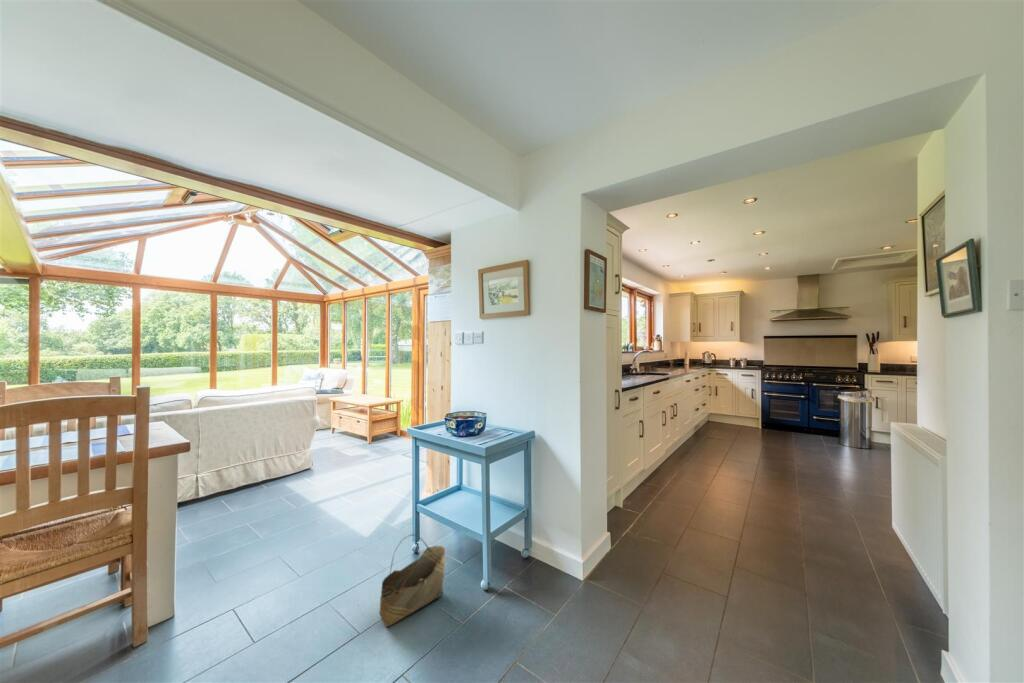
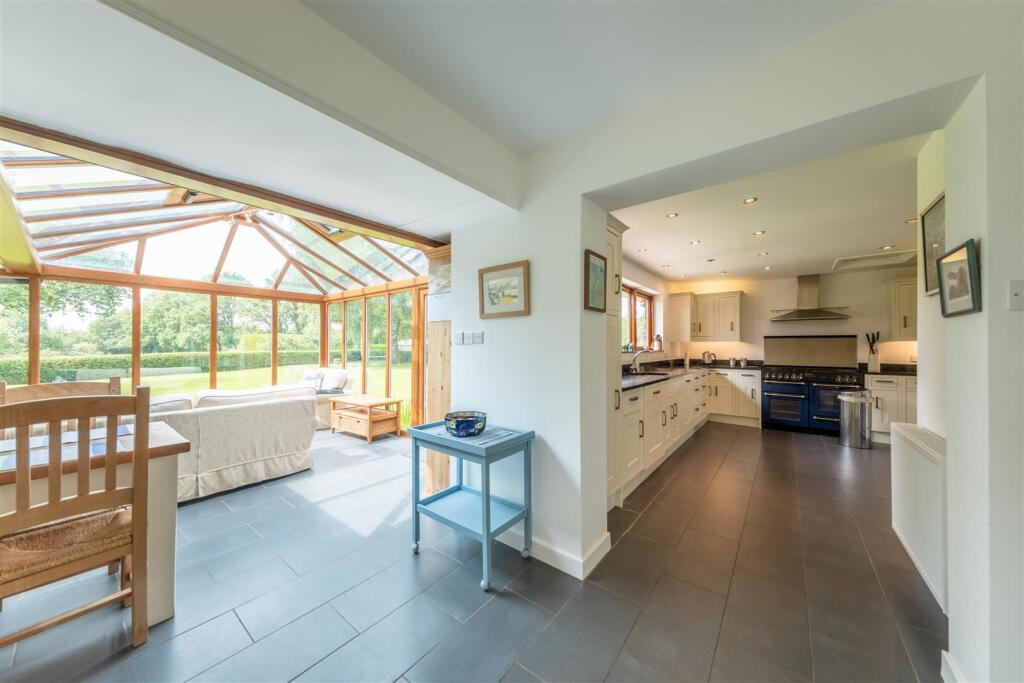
- basket (415, 576)
